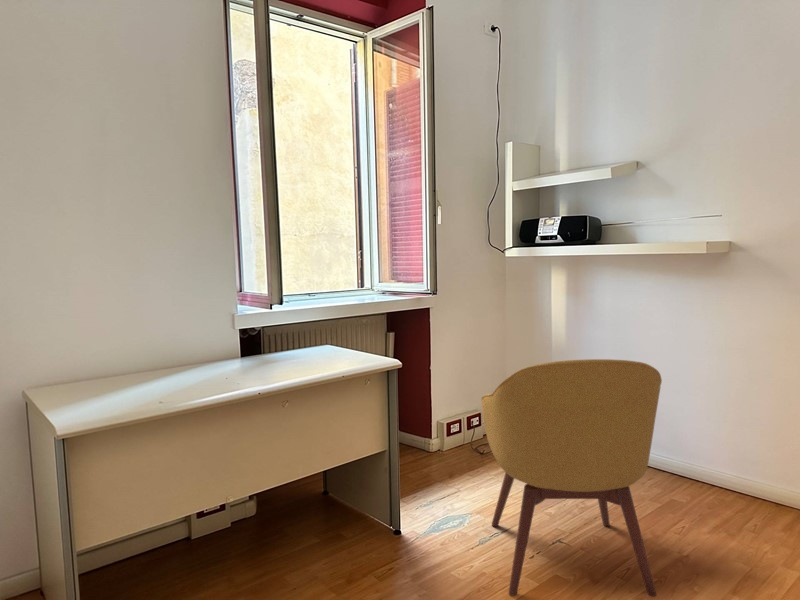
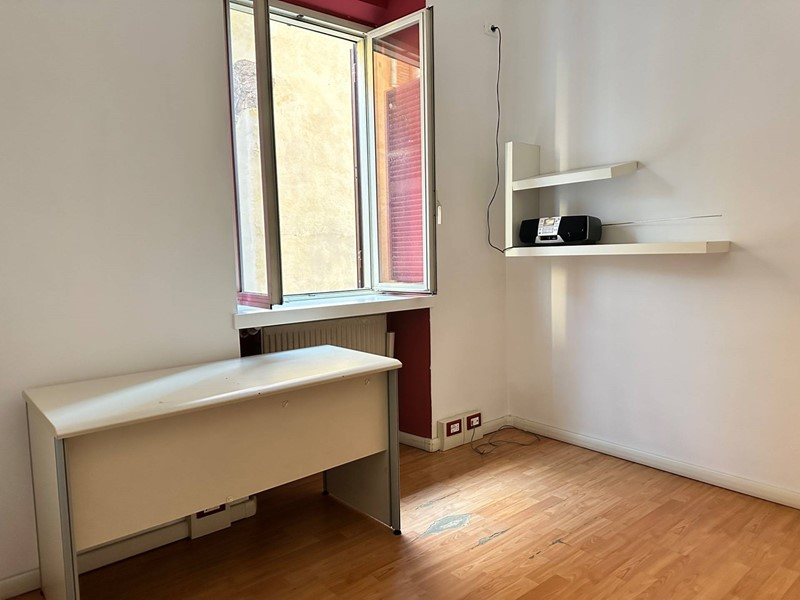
- chair (567, 452)
